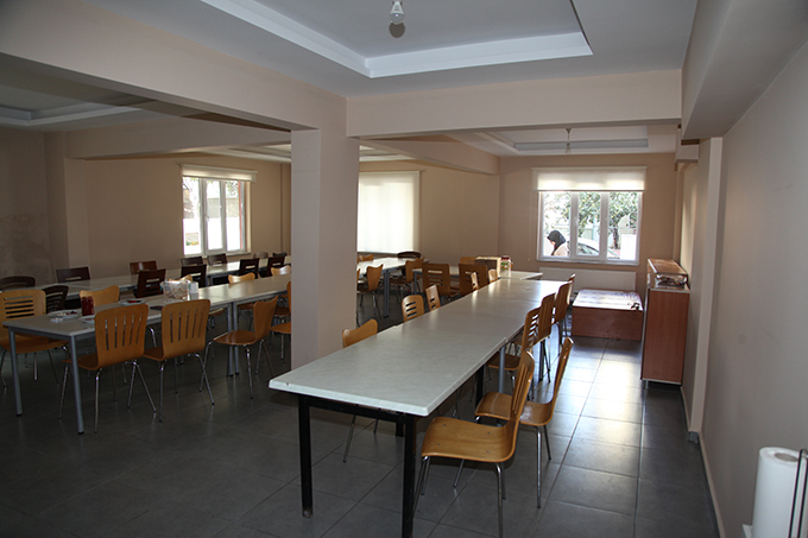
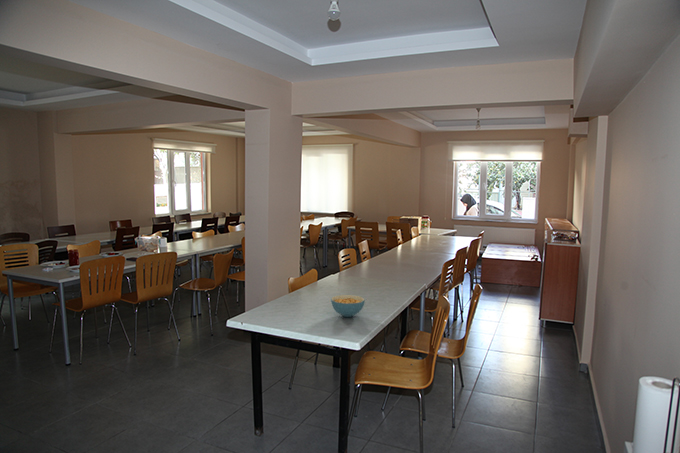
+ cereal bowl (347, 307)
